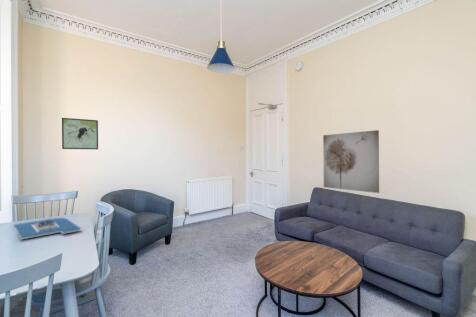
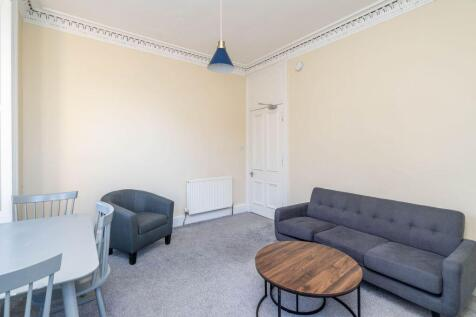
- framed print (80, 134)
- board game (46, 225)
- wall art (348, 161)
